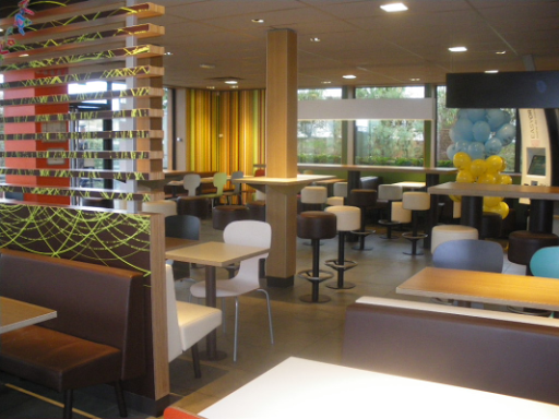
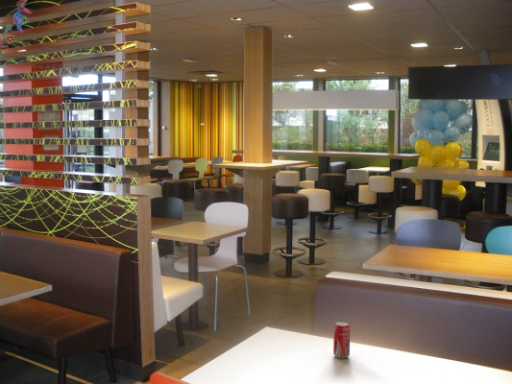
+ beverage can (341, 339)
